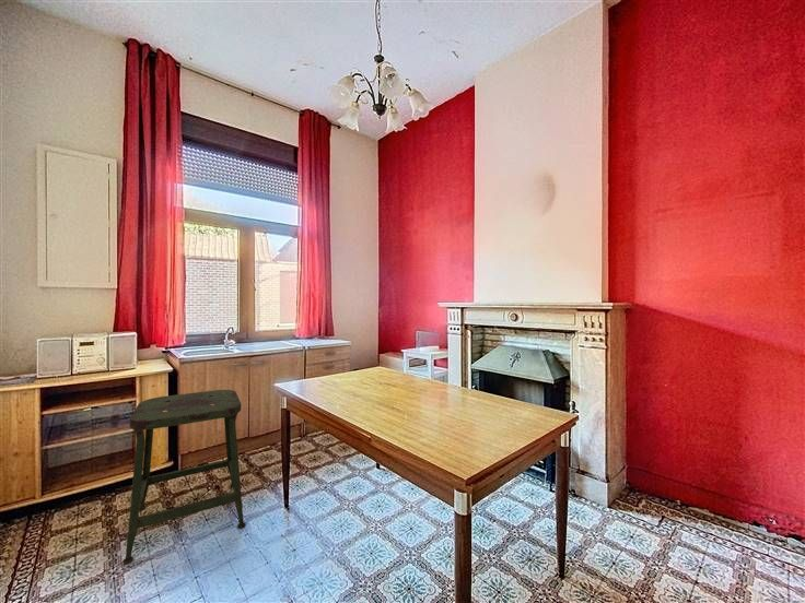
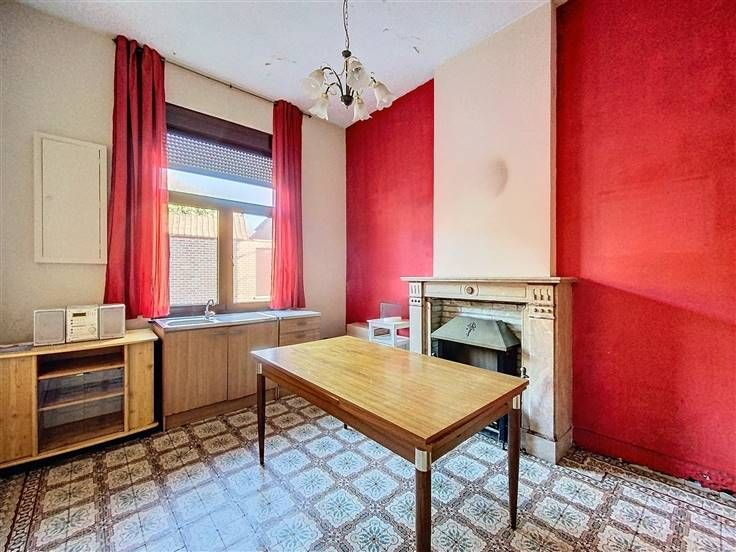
- stool (189, 468)
